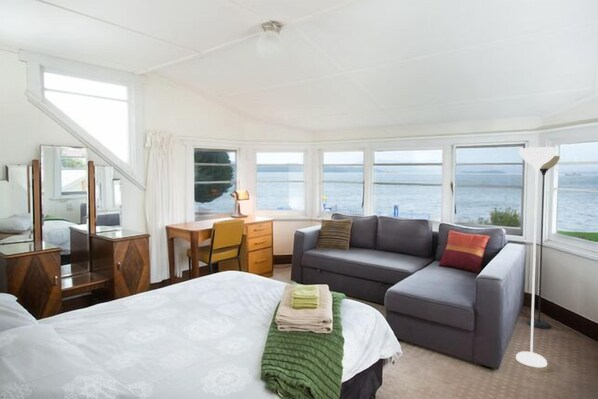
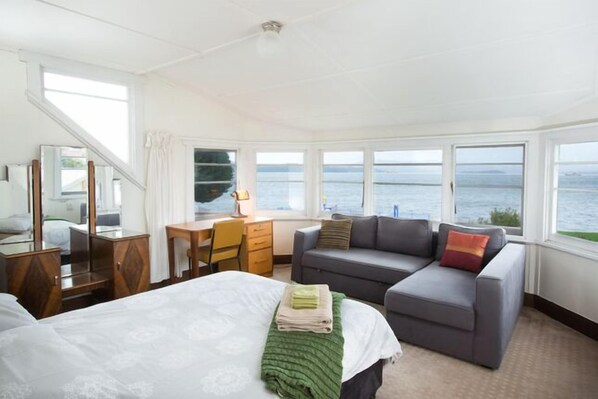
- floor lamp (540, 248)
